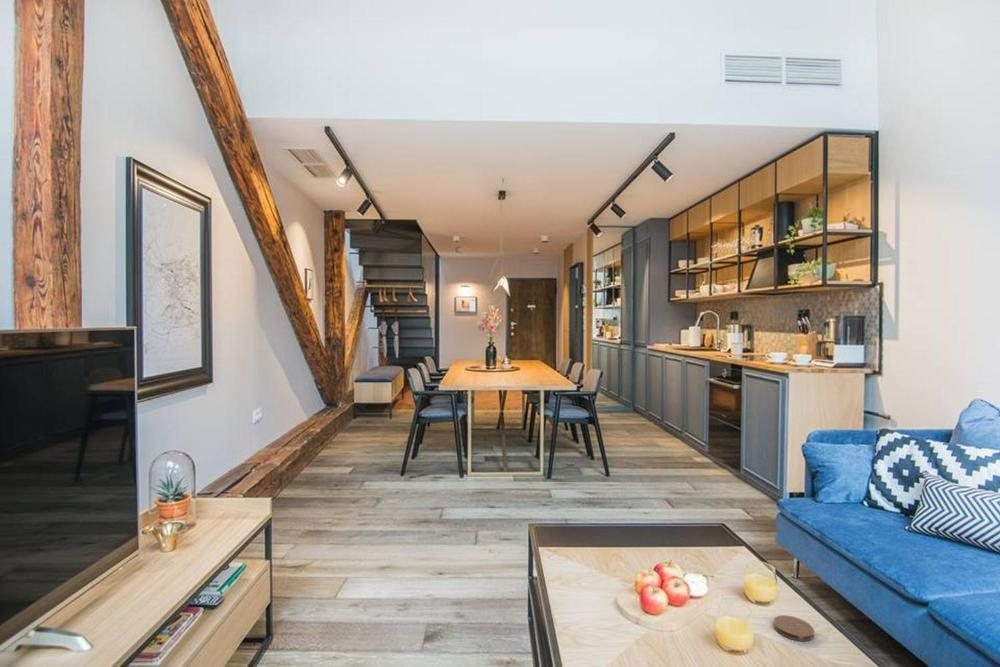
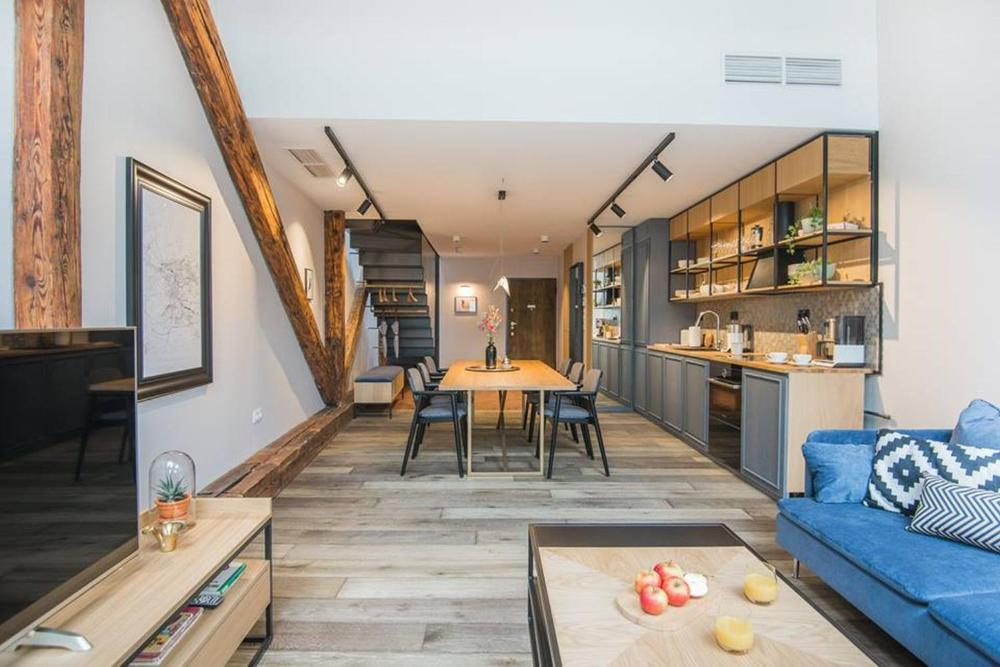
- coaster (793, 627)
